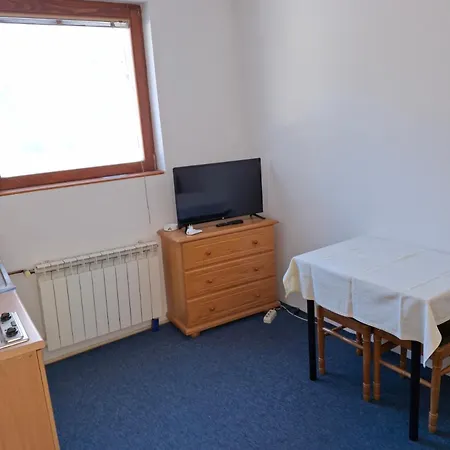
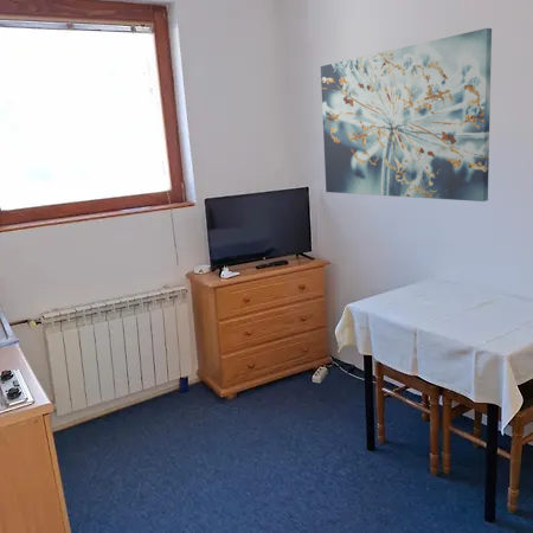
+ wall art (393, 124)
